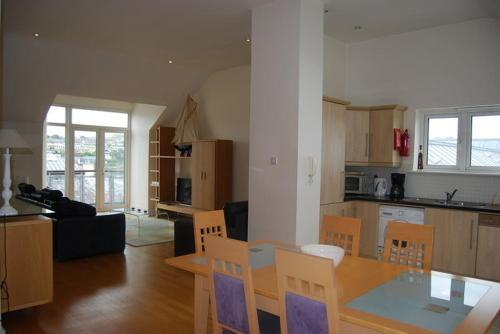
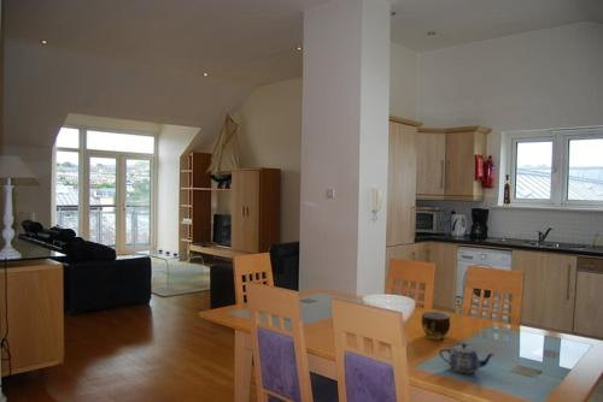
+ teapot (466, 356)
+ cup (435, 326)
